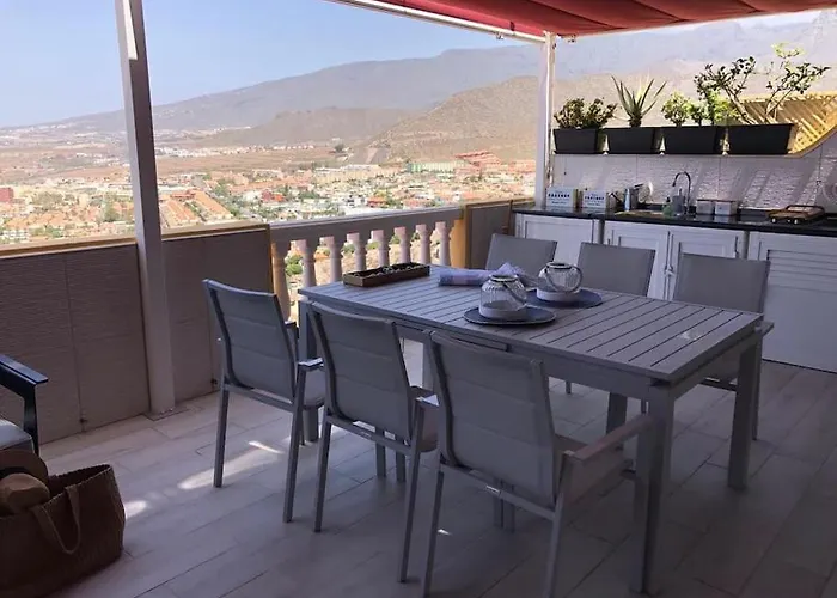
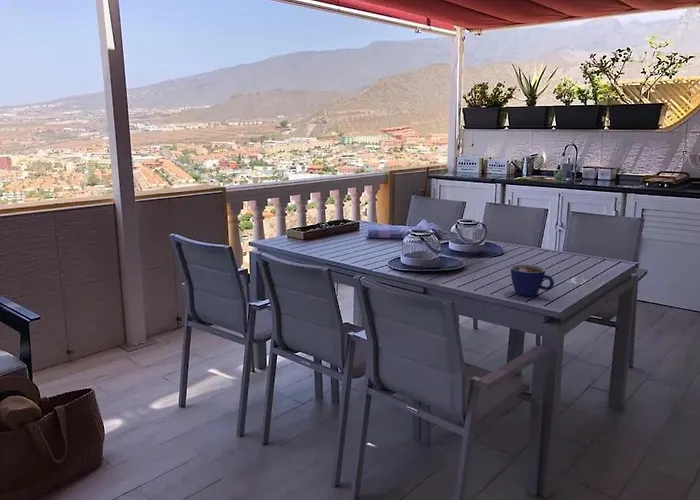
+ cup (532, 281)
